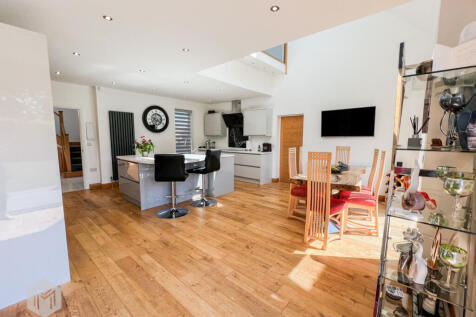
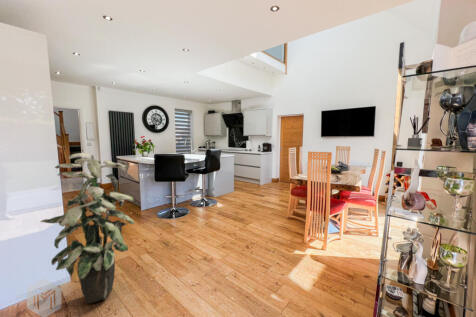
+ indoor plant (92, 225)
